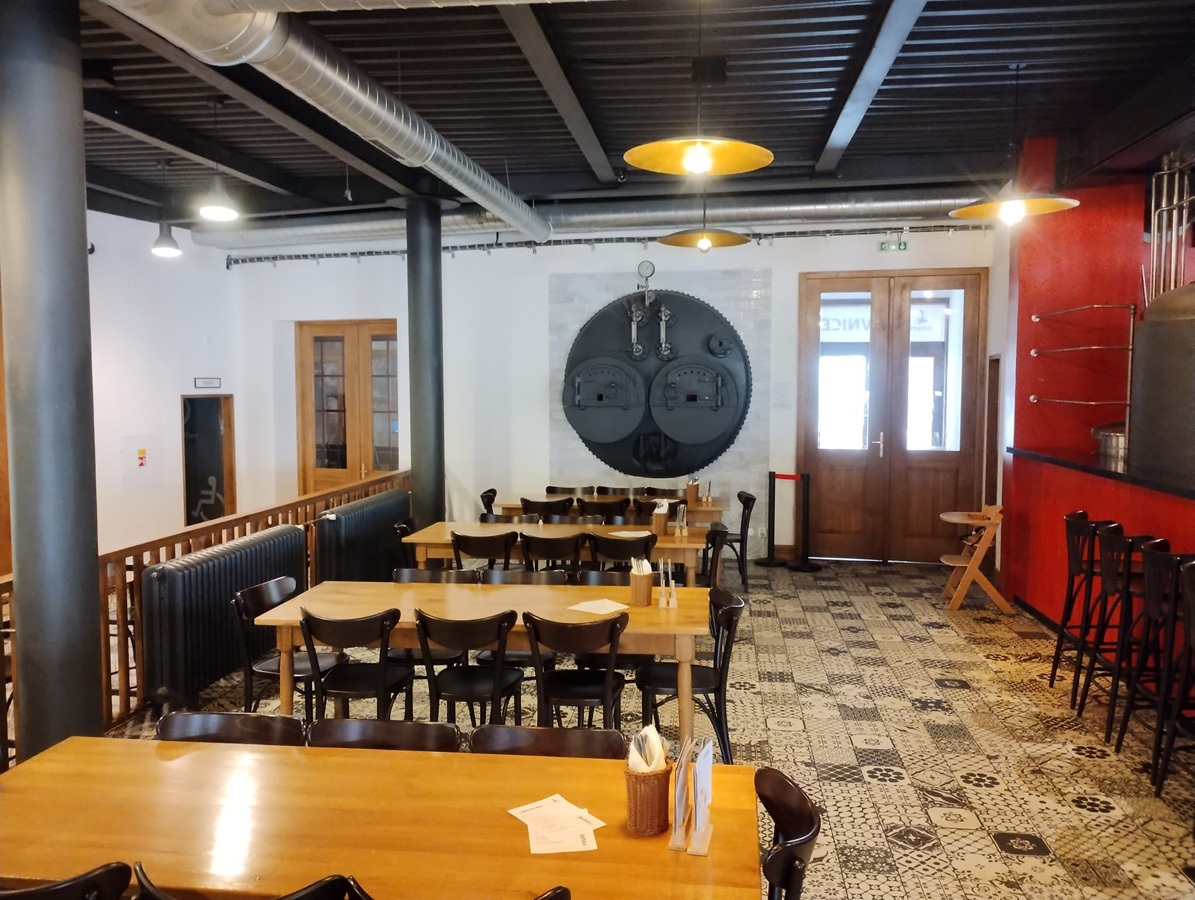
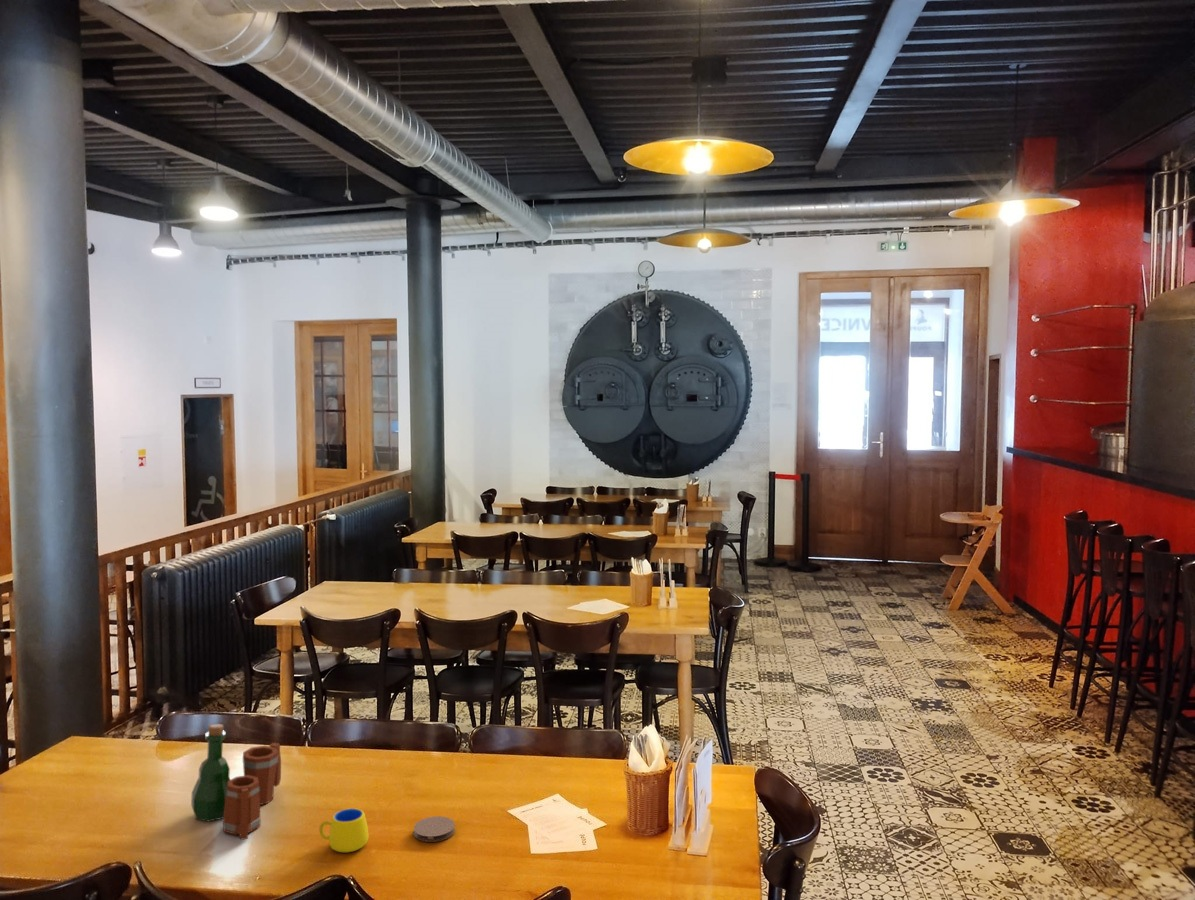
+ tavern set (253, 767)
+ mug (343, 829)
+ coaster (434, 828)
